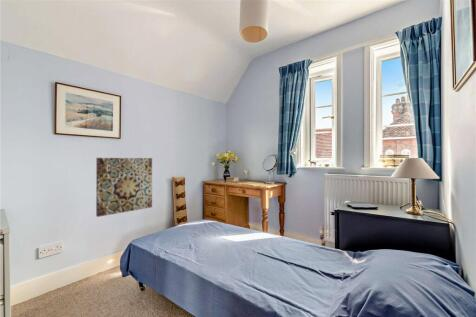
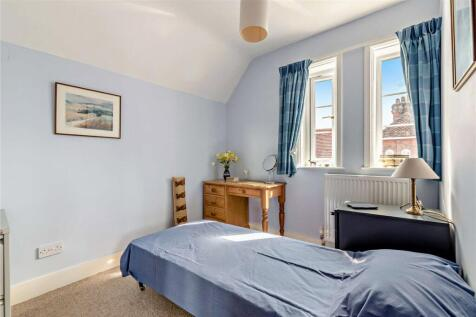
- wall art (126, 184)
